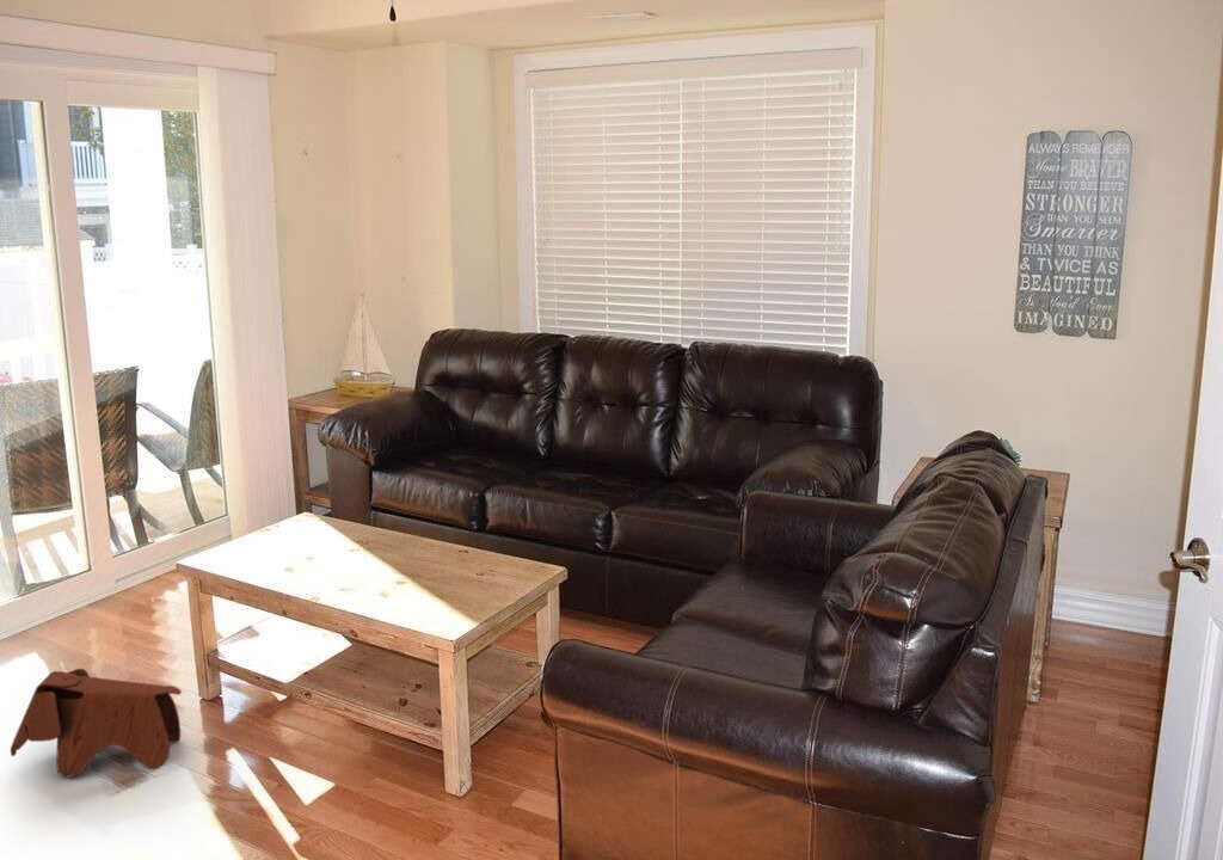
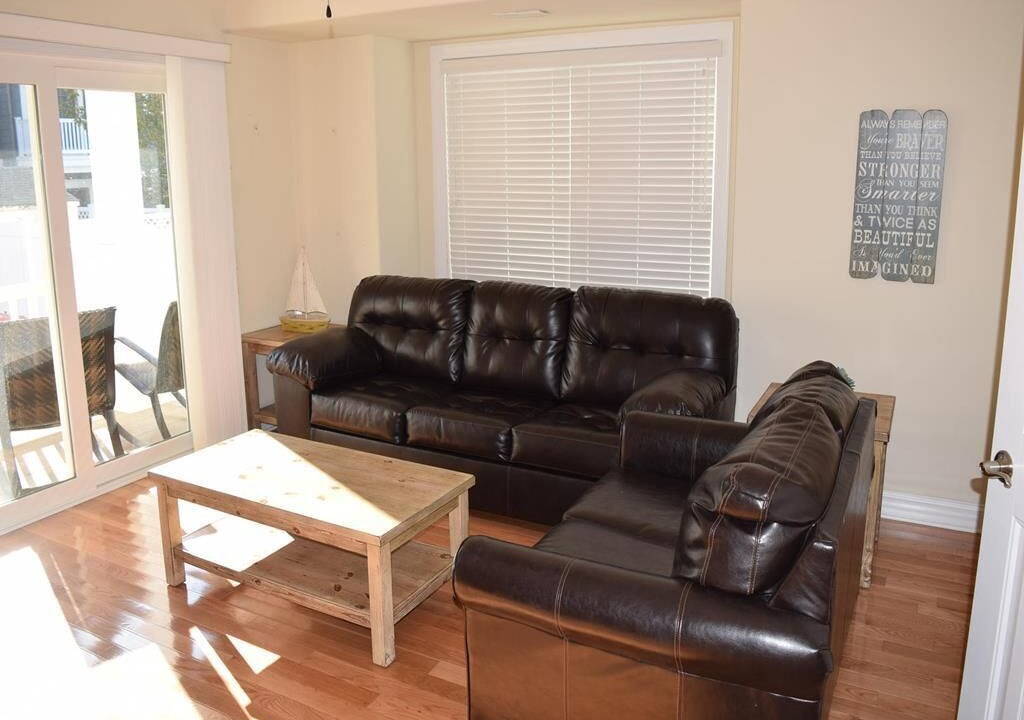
- toy elephant (97, 717)
